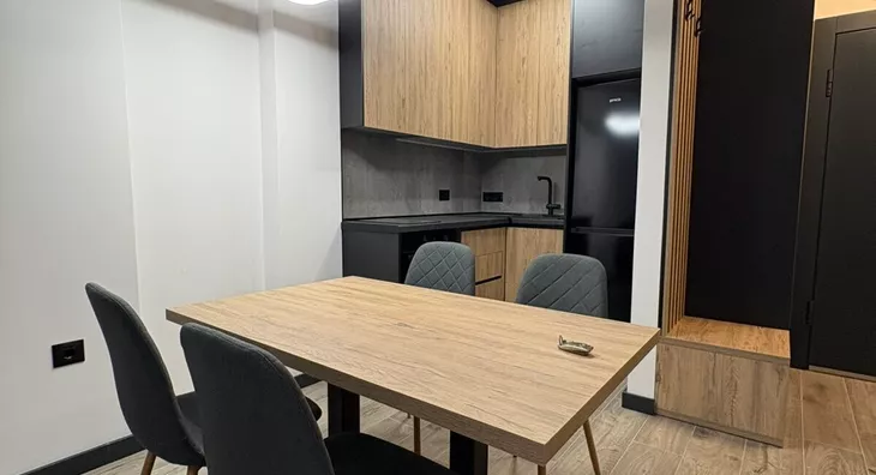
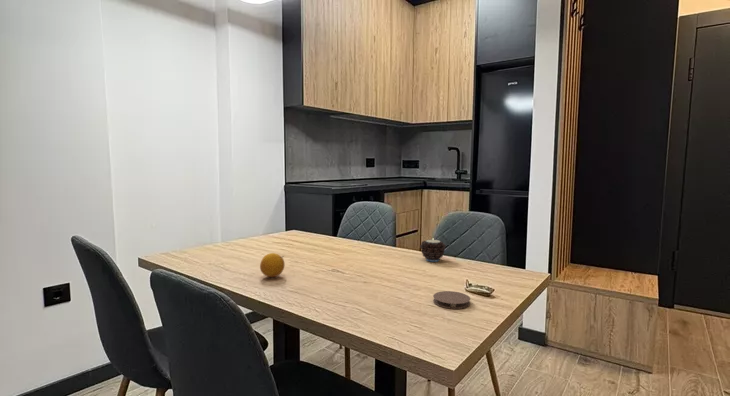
+ fruit (272, 265)
+ coaster (451, 299)
+ candle (432, 248)
